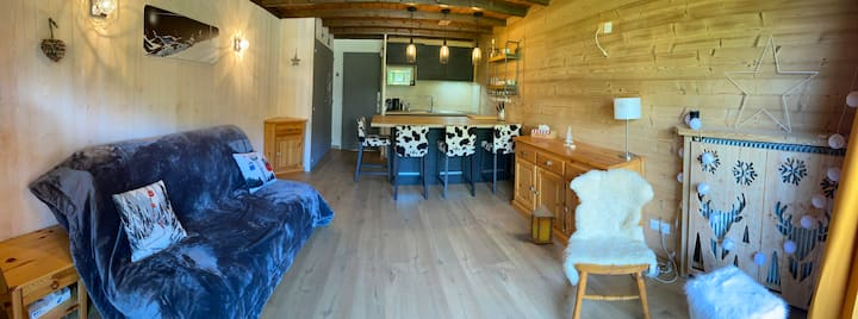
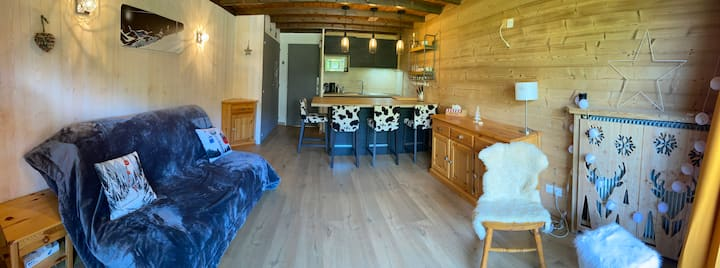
- lantern (541, 223)
